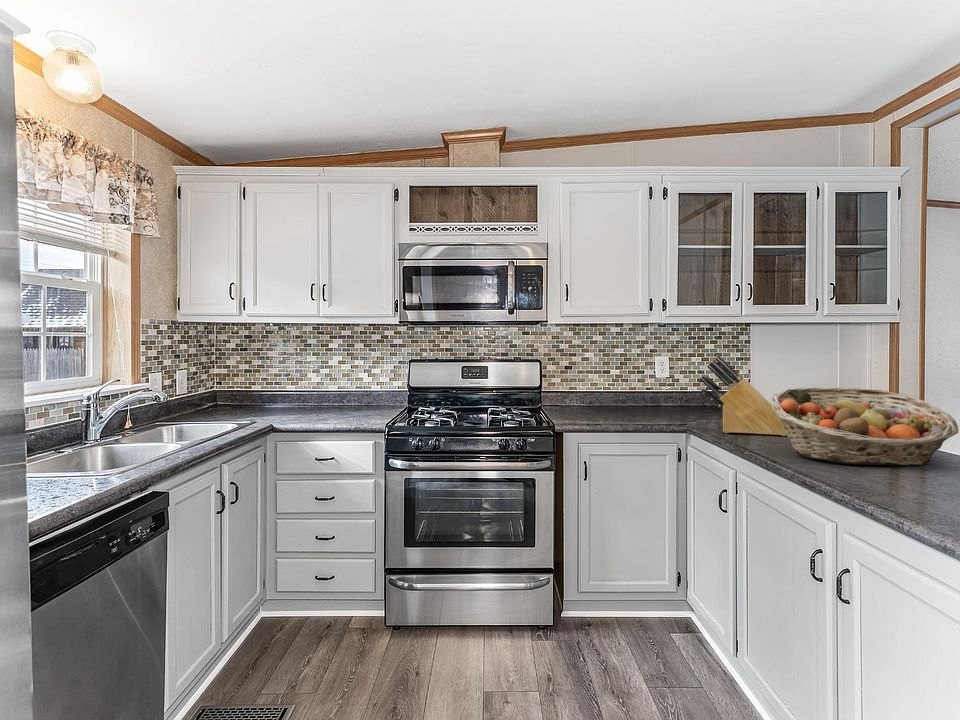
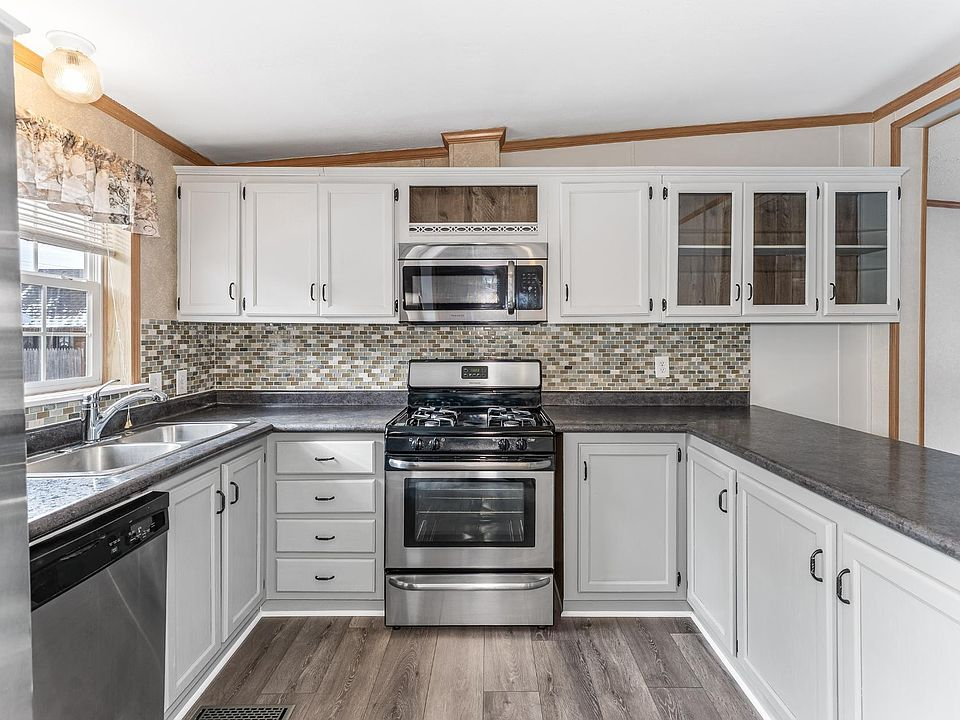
- knife block (745, 394)
- fruit basket (857, 423)
